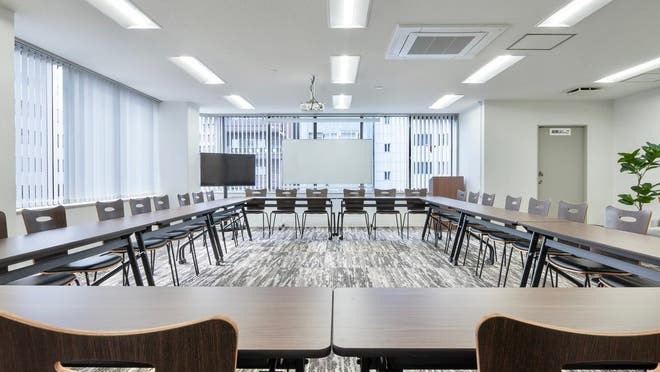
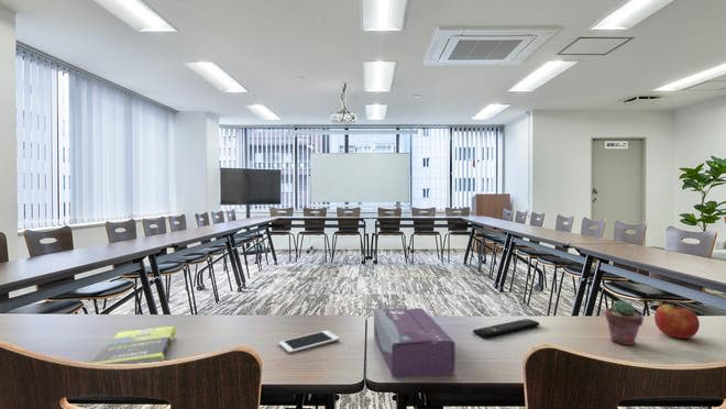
+ apple (675, 319)
+ book (139, 347)
+ potted succulent (623, 320)
+ cell phone (309, 341)
+ tissue box (409, 338)
+ remote control (507, 328)
